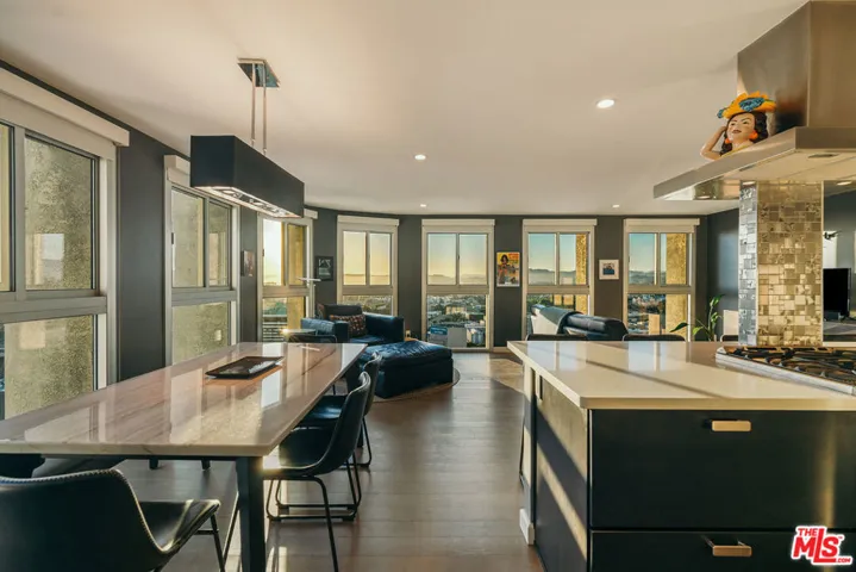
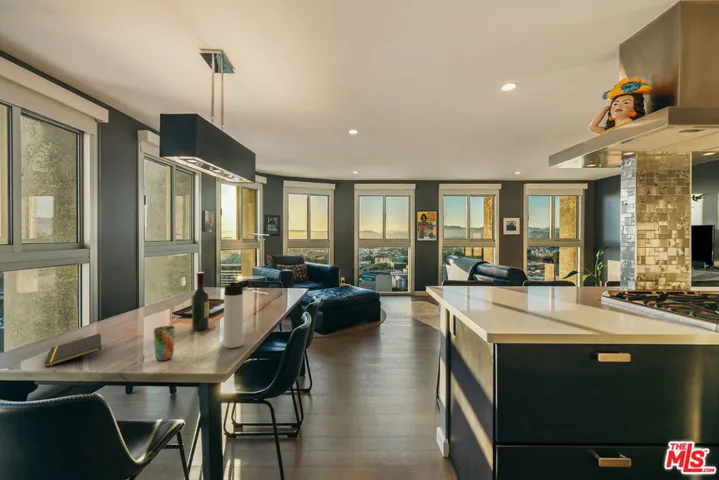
+ cup (164, 343)
+ notepad (75, 348)
+ wine bottle (200, 301)
+ thermos bottle (237, 313)
